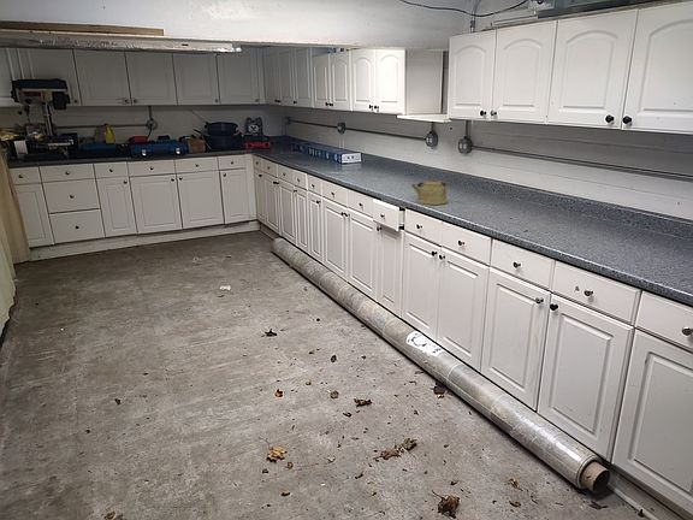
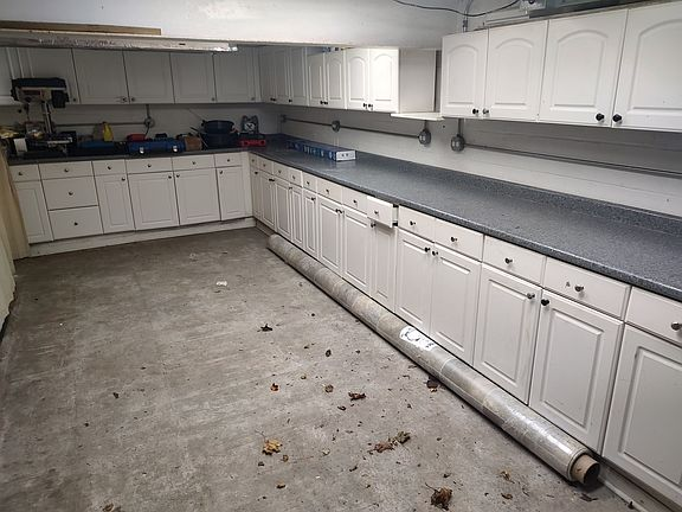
- kettle (428, 189)
